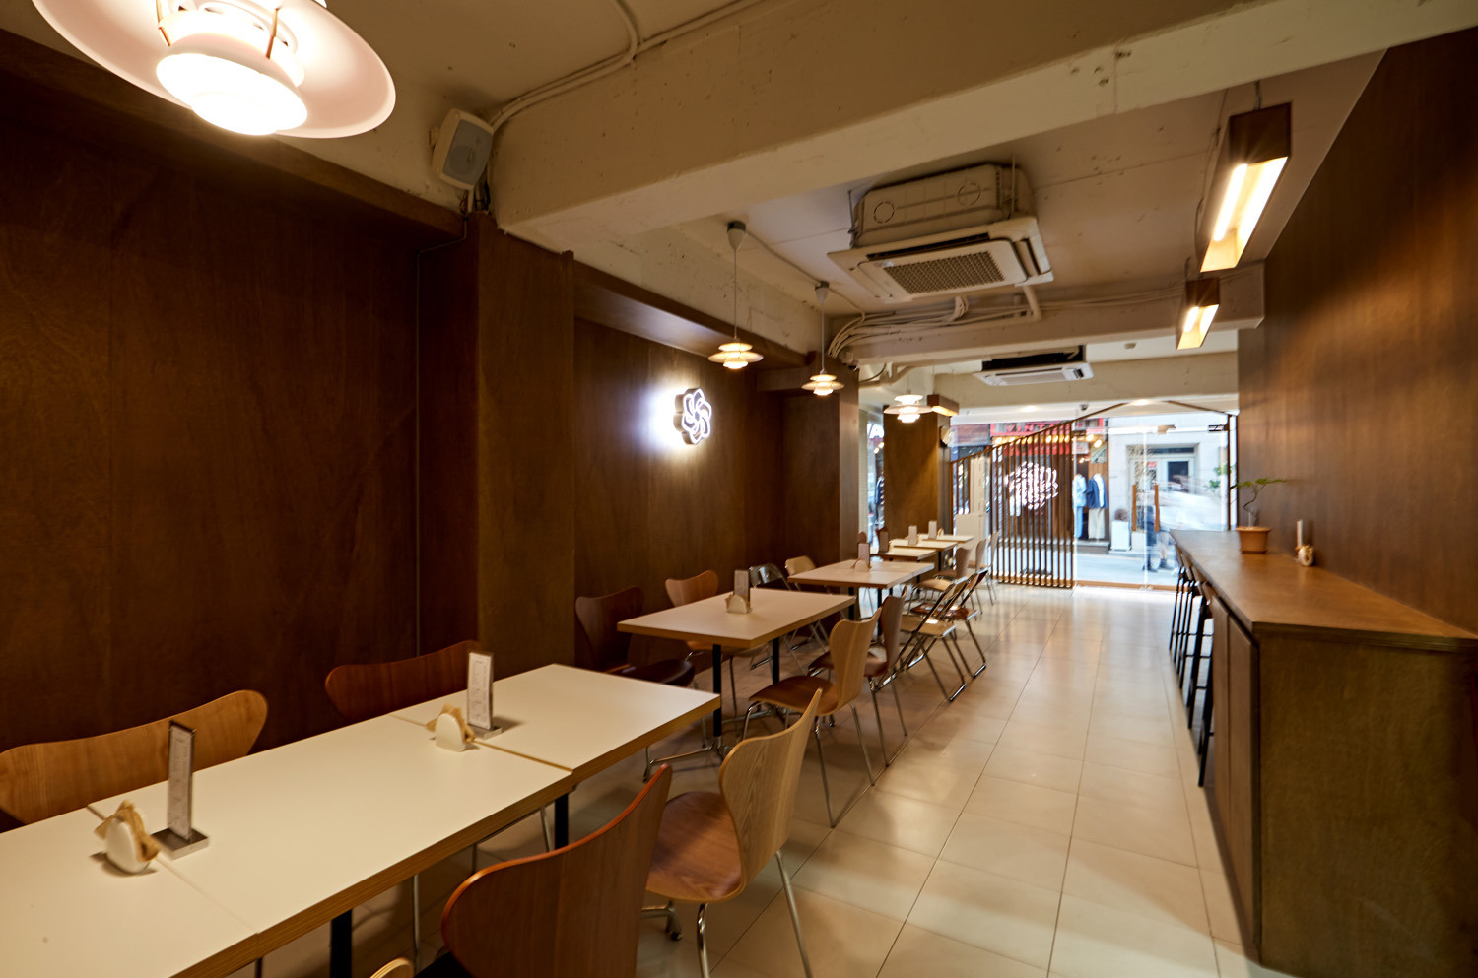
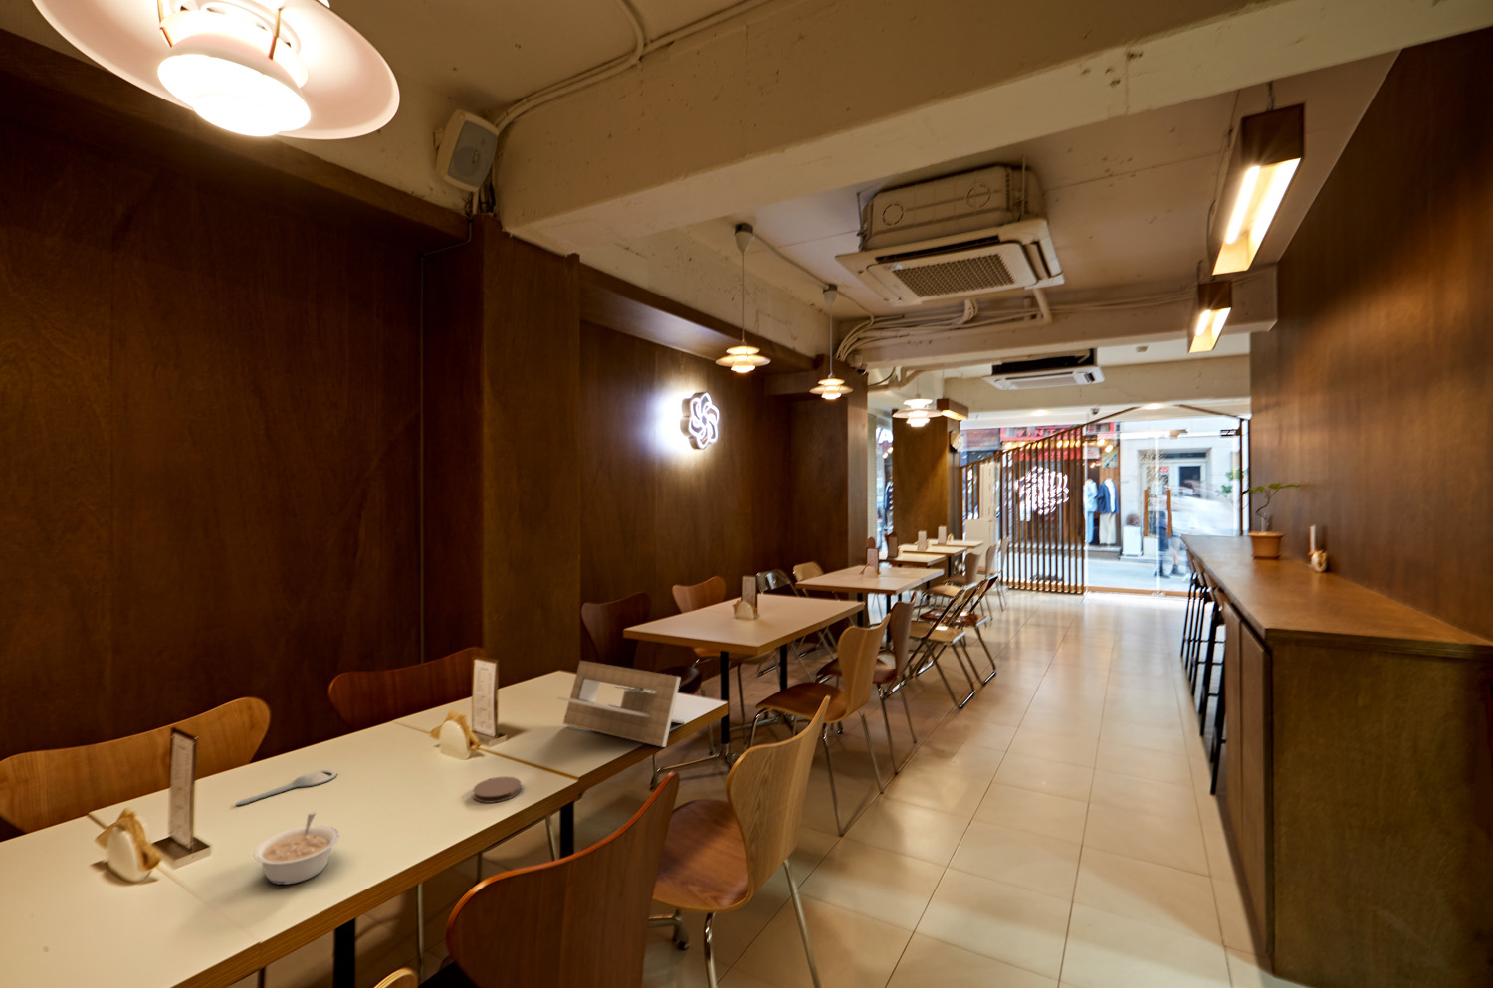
+ key (288, 786)
+ architectural model (621, 702)
+ coaster (496, 790)
+ legume (296, 851)
